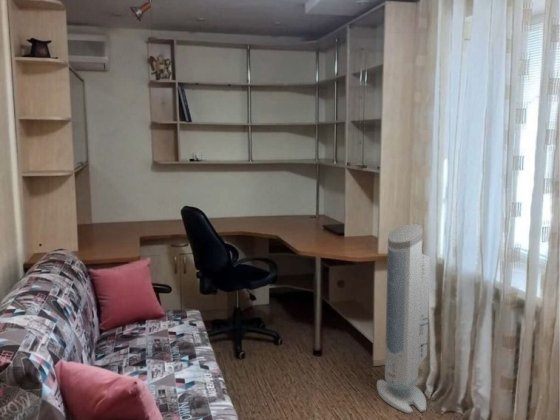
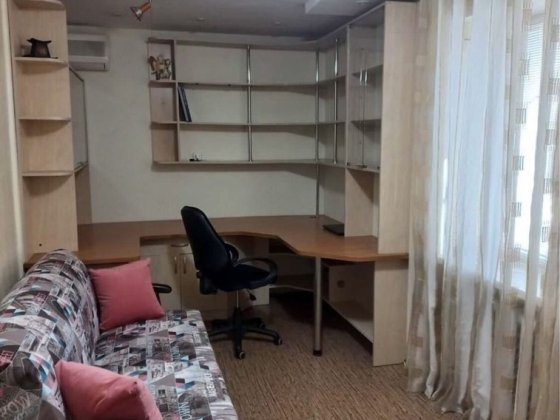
- air purifier (403, 311)
